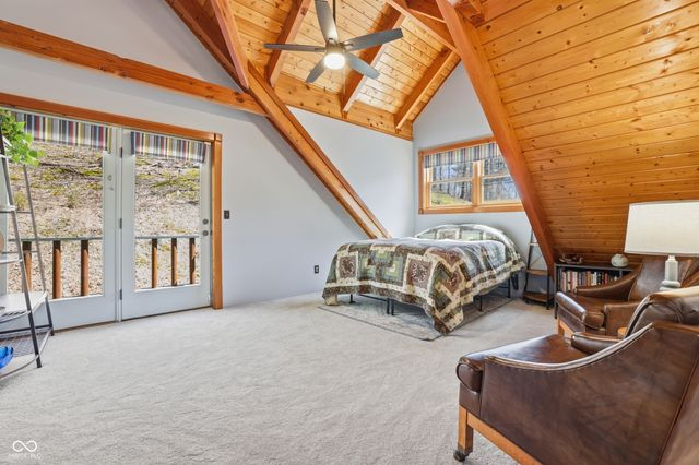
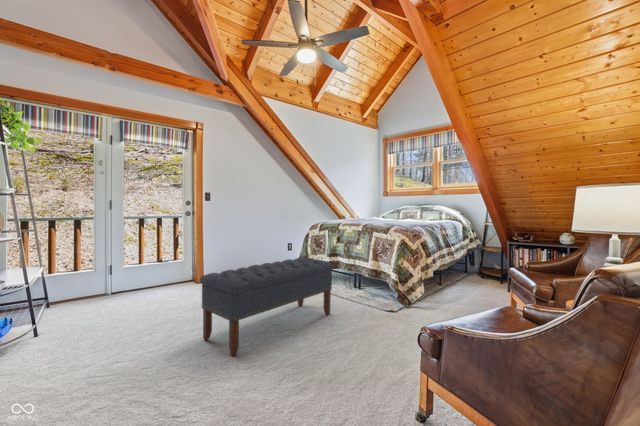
+ bench (273, 295)
